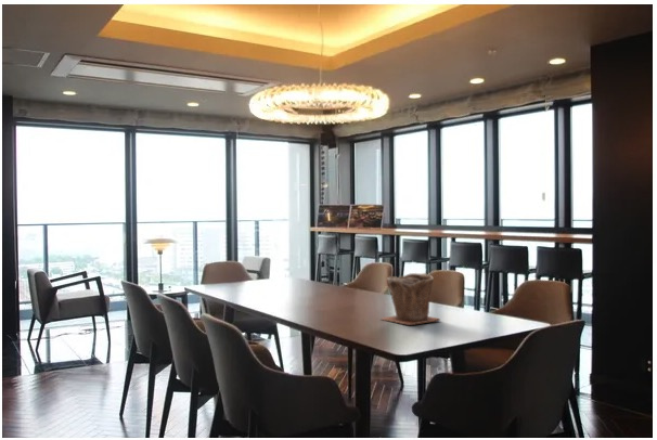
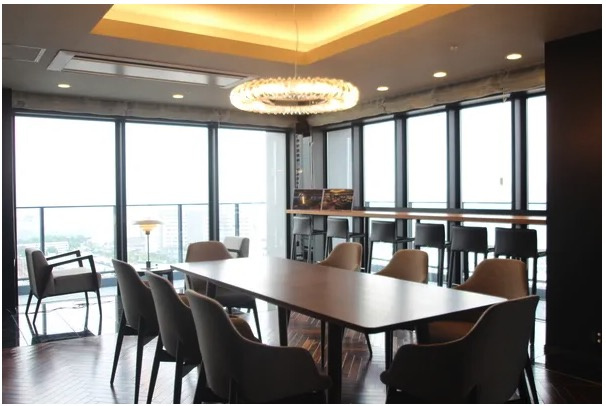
- plant pot (410, 297)
